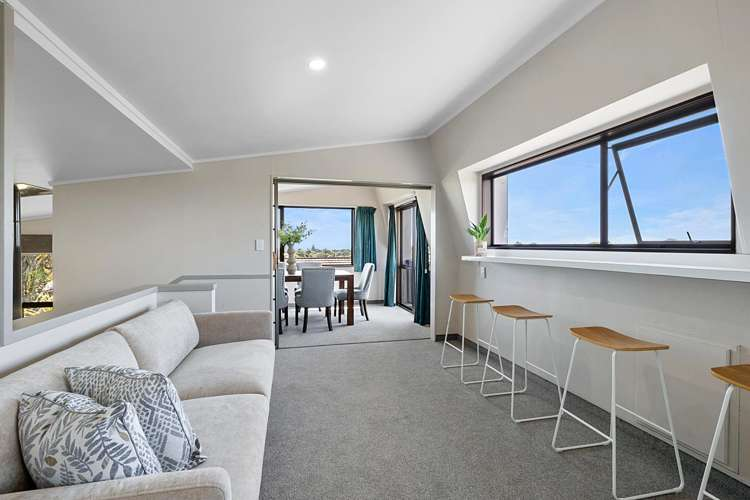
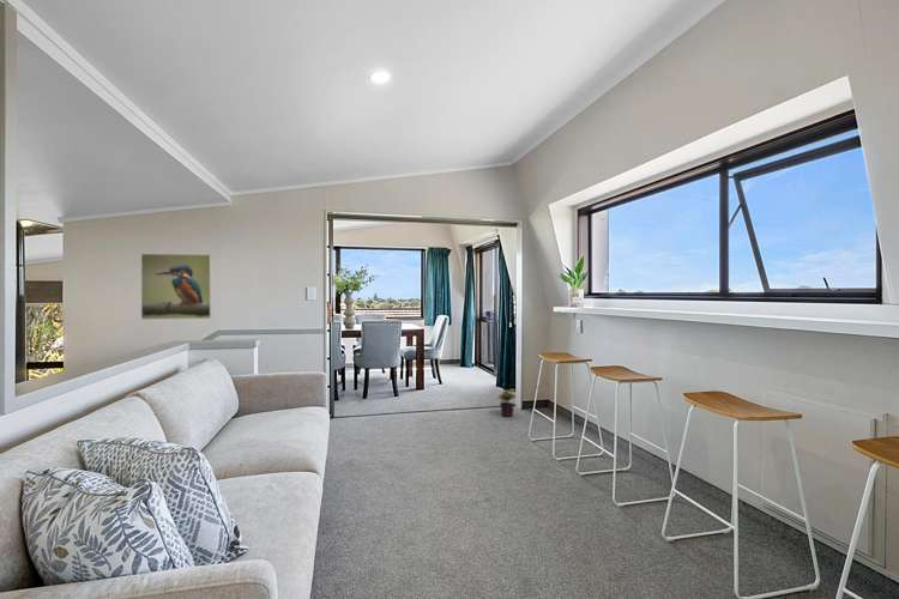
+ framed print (176, 286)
+ potted plant (506, 401)
